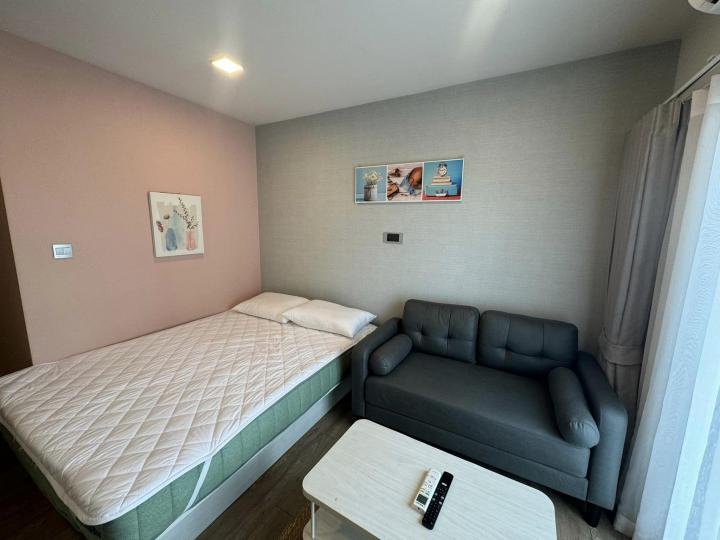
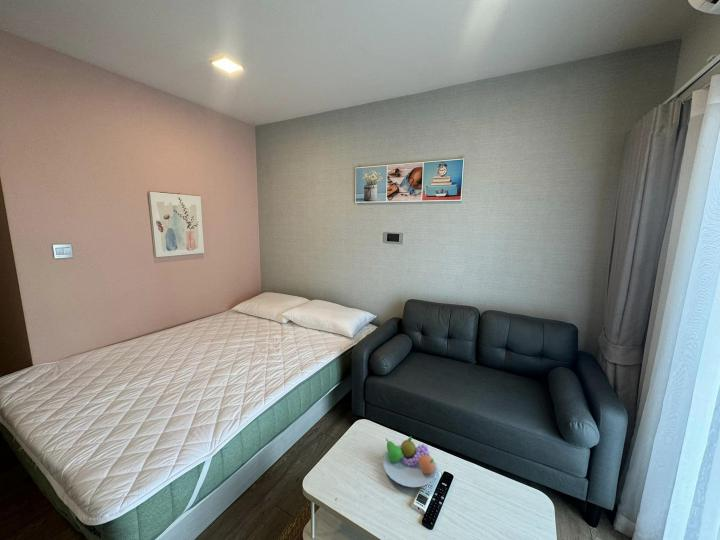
+ fruit bowl (407, 457)
